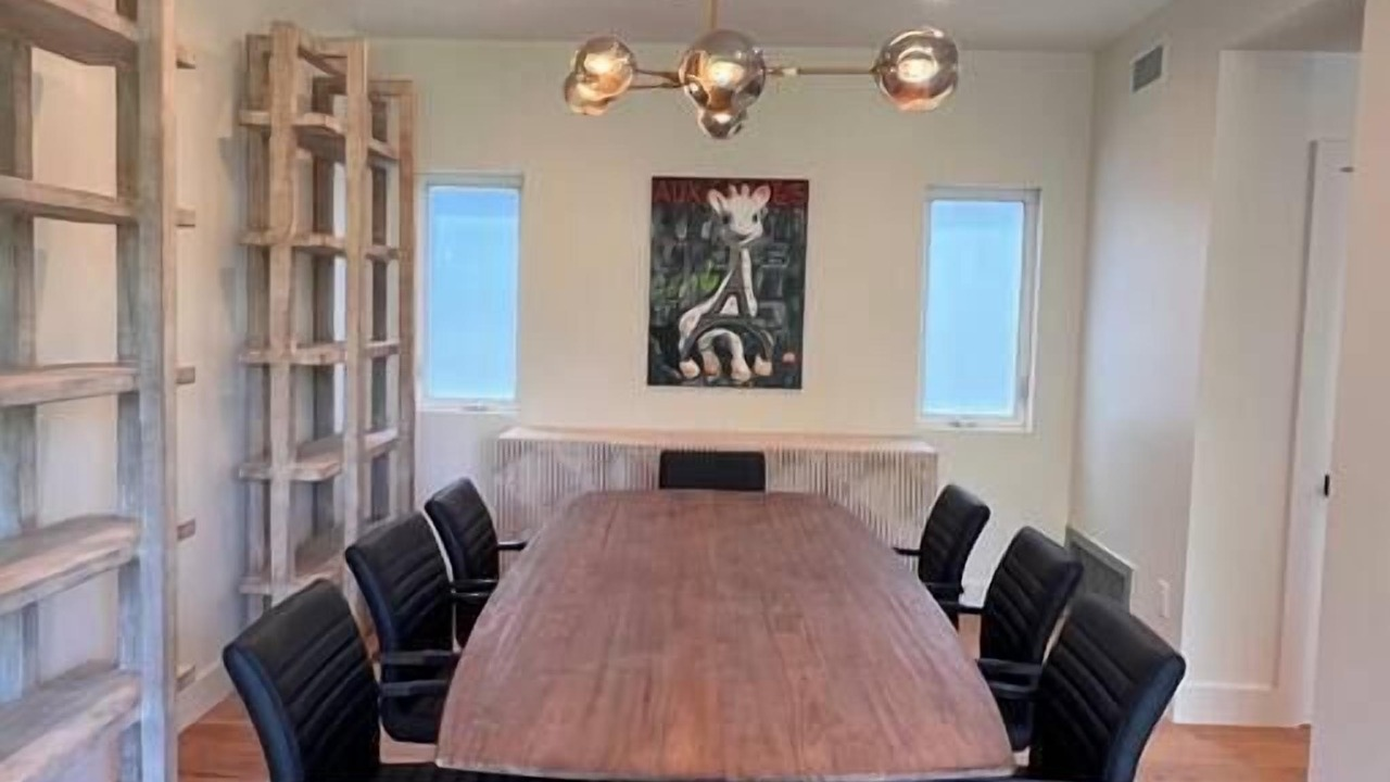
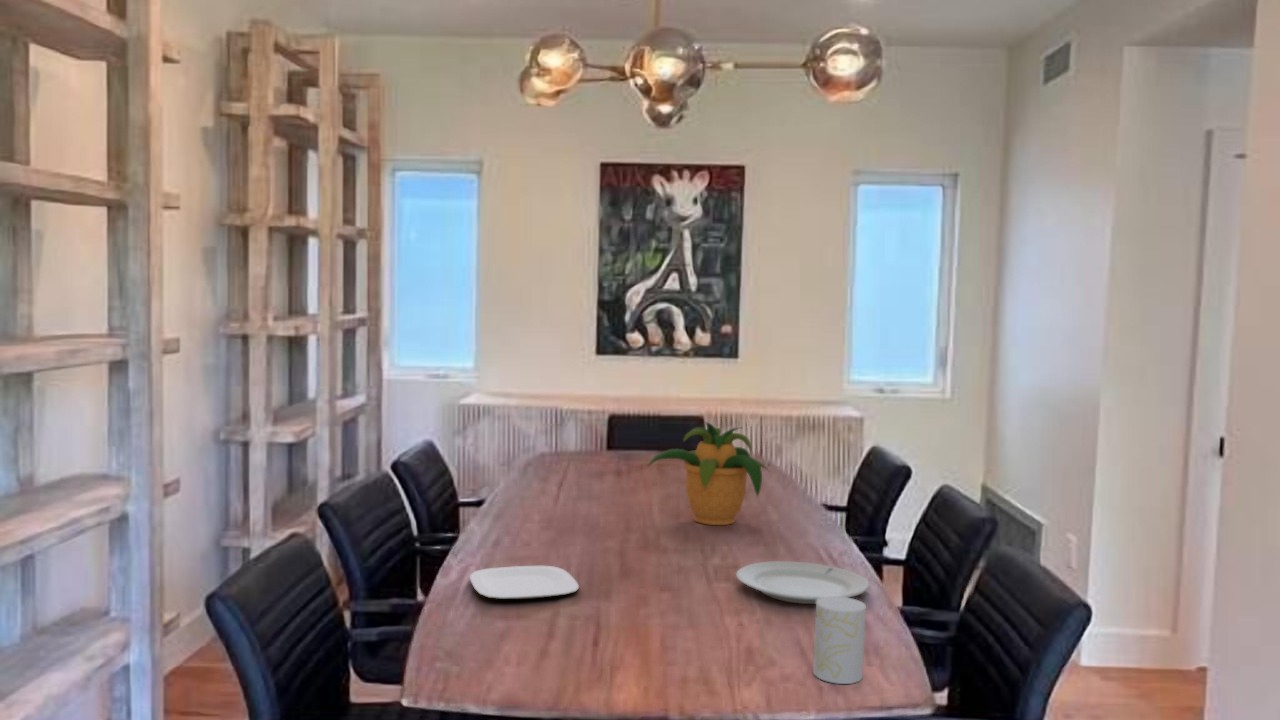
+ potted plant (708, 470)
+ cup (839, 639)
+ chinaware (801, 584)
+ plate (523, 583)
